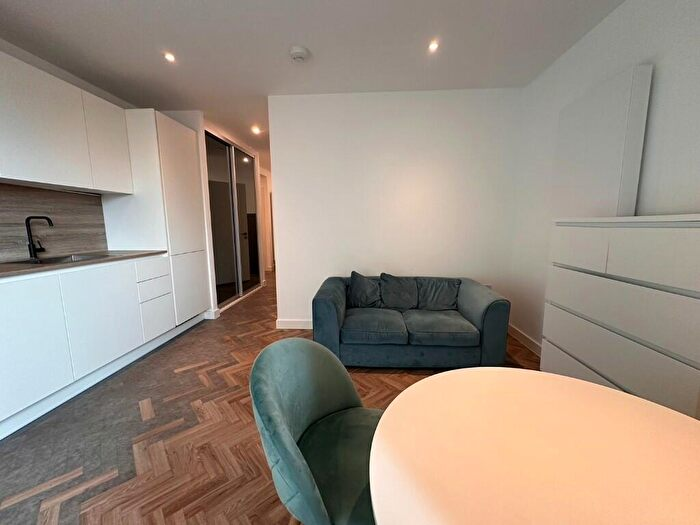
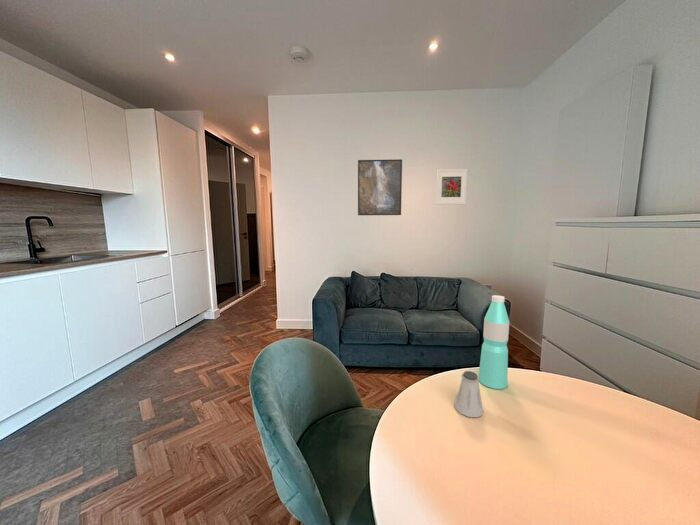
+ water bottle (495, 339)
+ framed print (379, 187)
+ saltshaker (469, 391)
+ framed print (451, 187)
